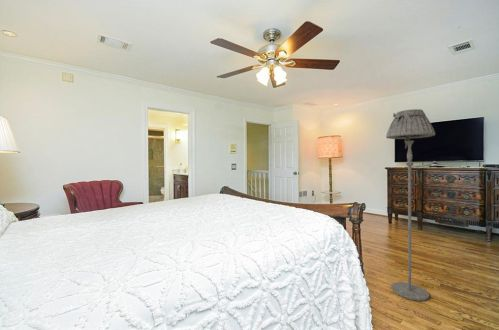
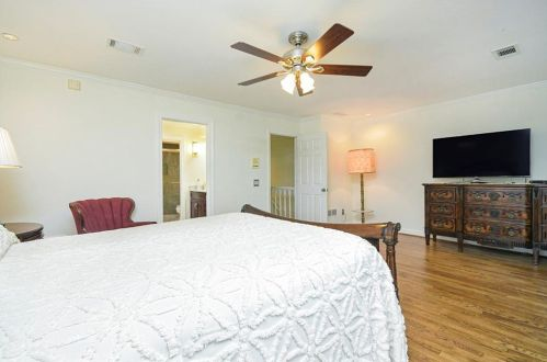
- floor lamp (409, 201)
